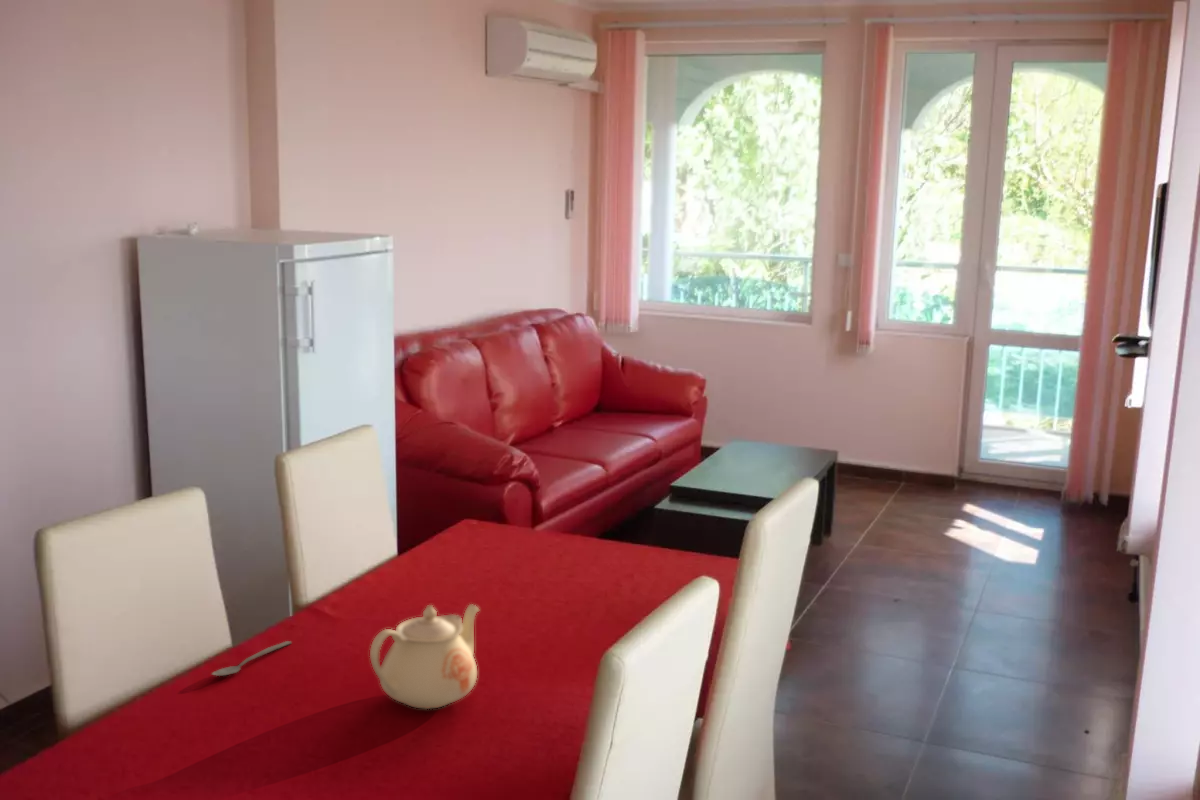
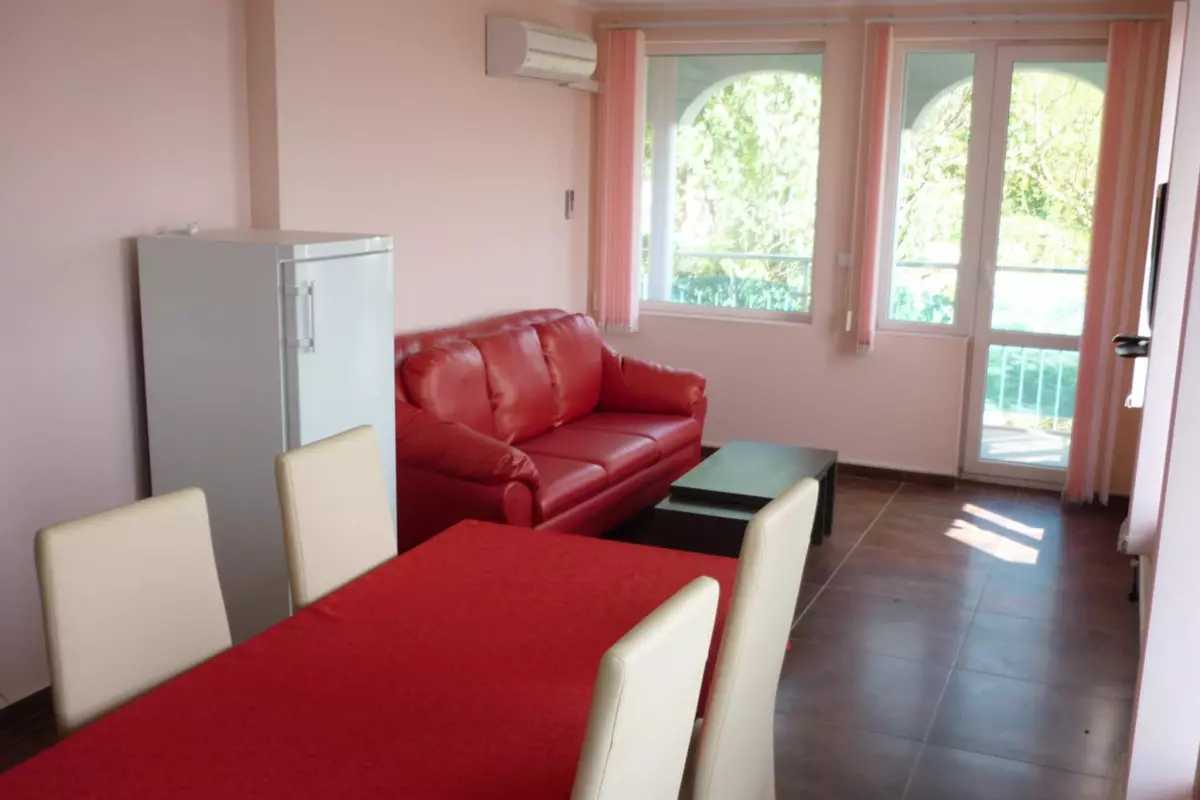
- teapot (428, 651)
- spoon (253, 657)
